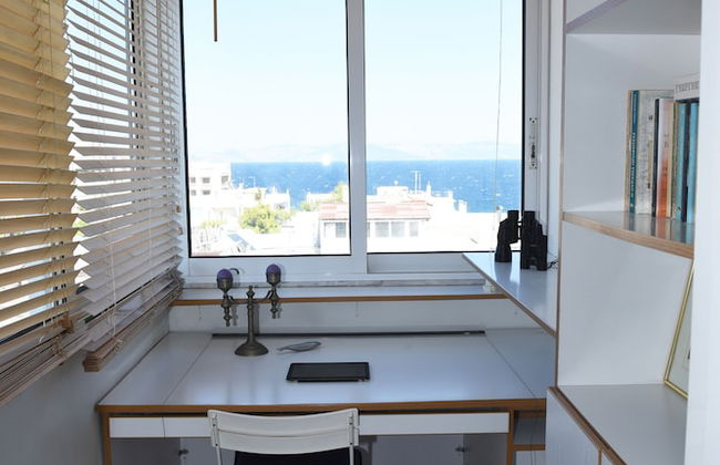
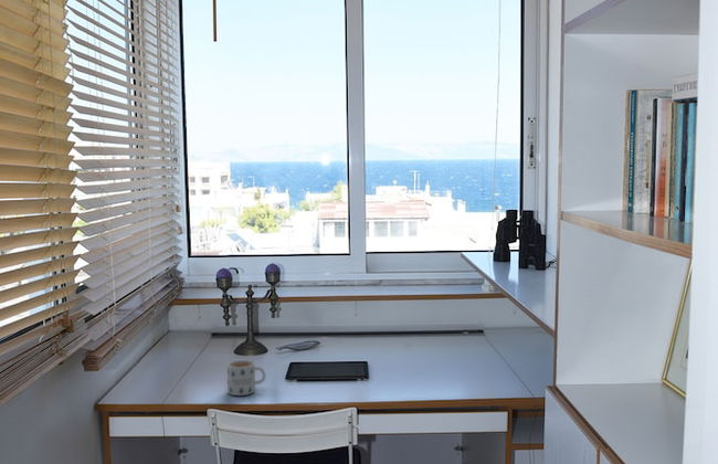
+ mug (246, 377)
